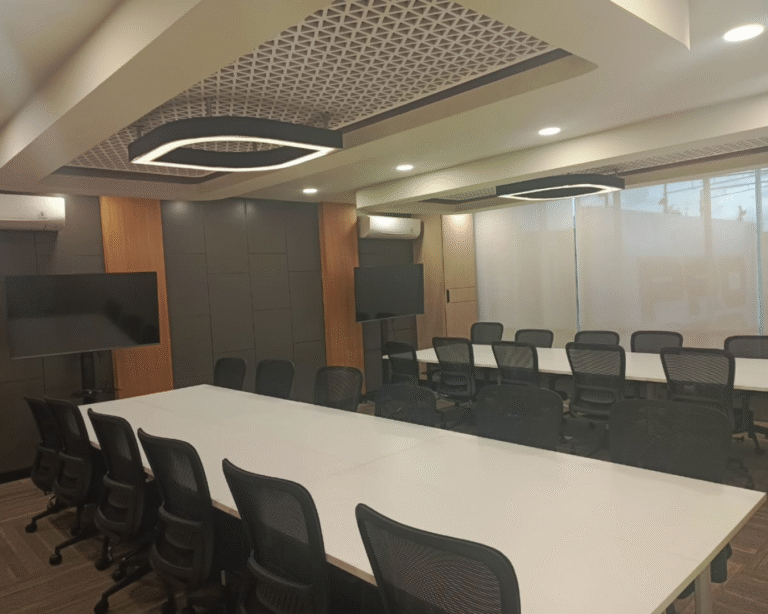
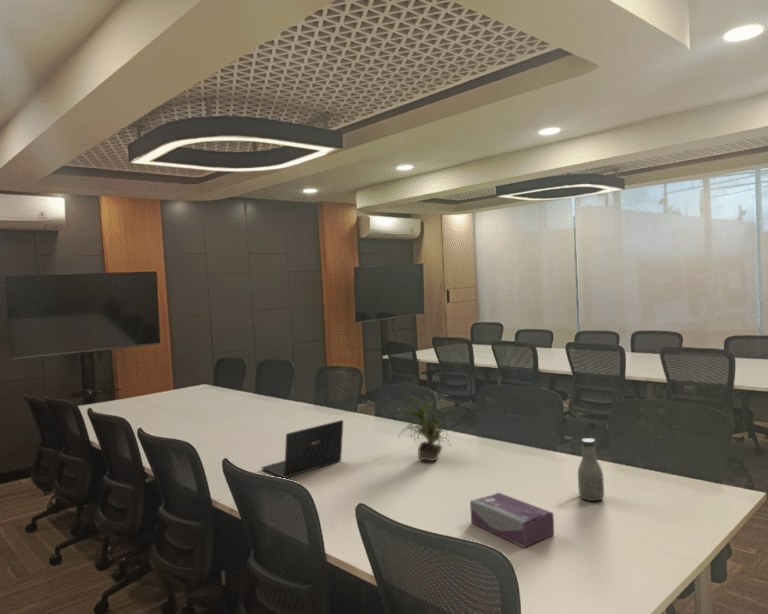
+ potted plant (423, 425)
+ bottle (590, 468)
+ laptop (302, 444)
+ tissue box (510, 517)
